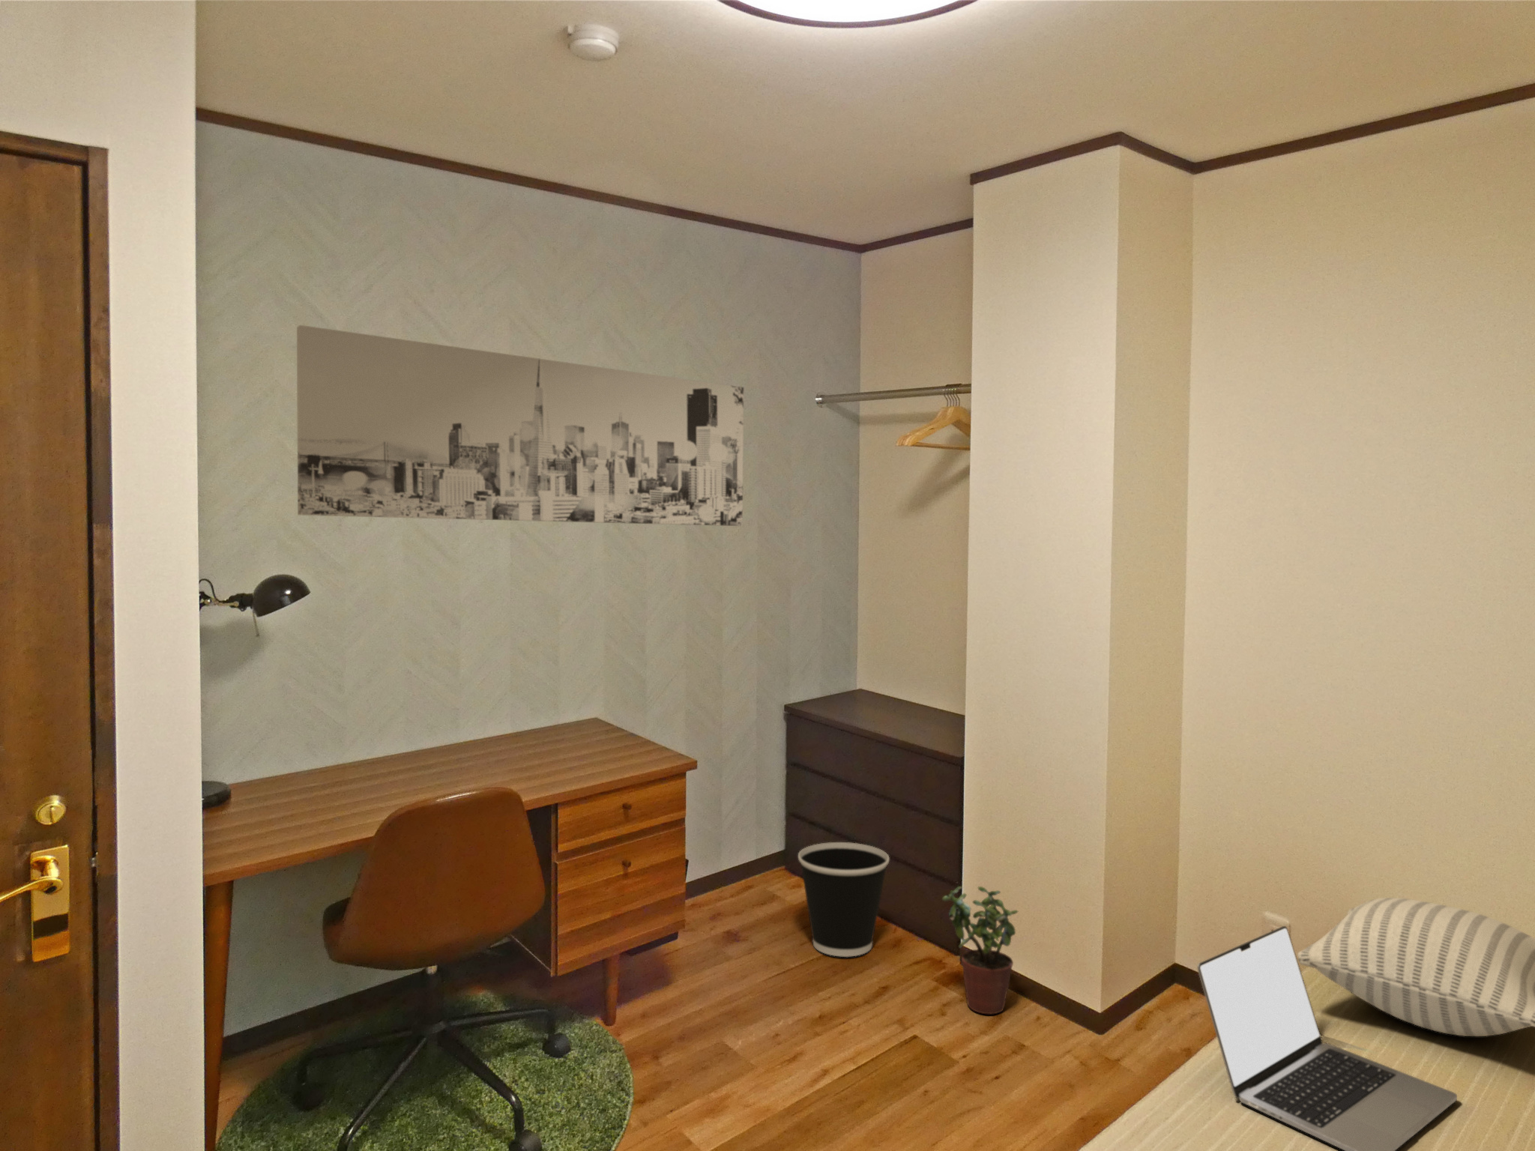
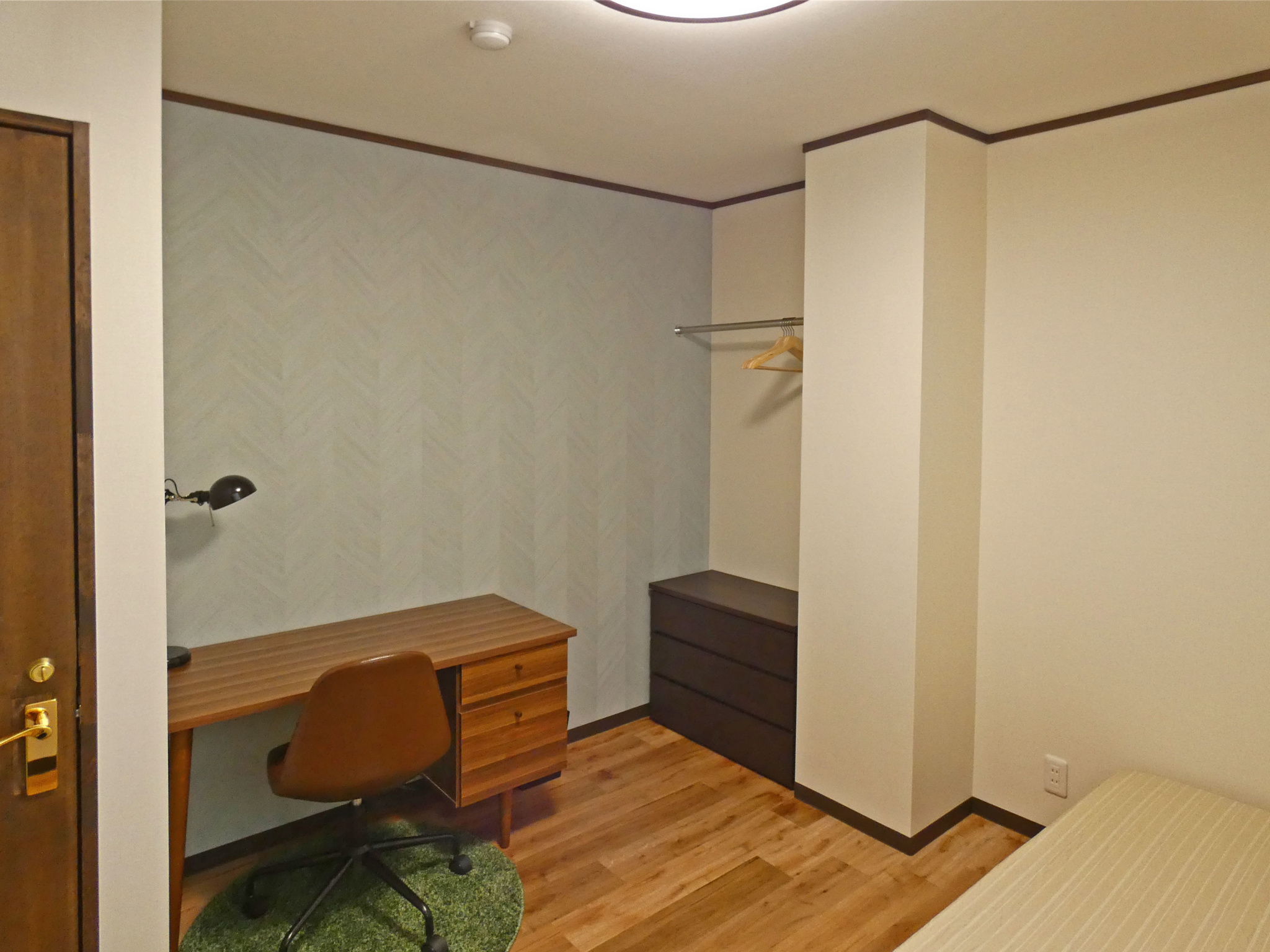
- pillow (1433, 961)
- wall art (554, 441)
- laptop (1320, 1034)
- wastebasket (842, 900)
- potted plant (985, 945)
